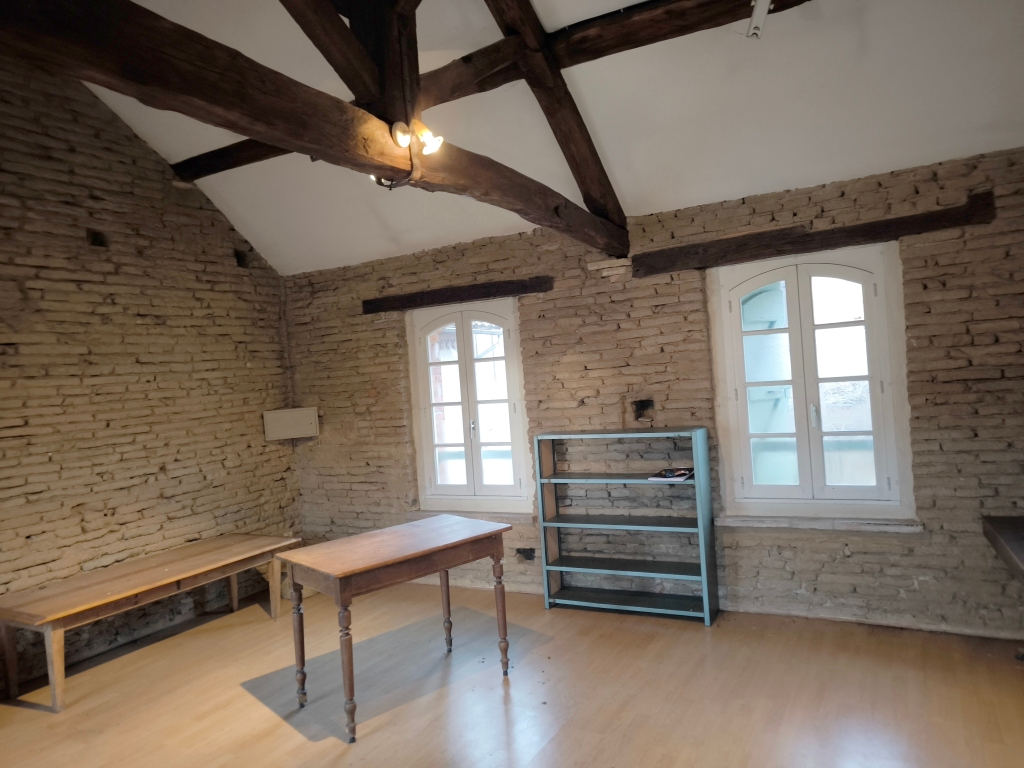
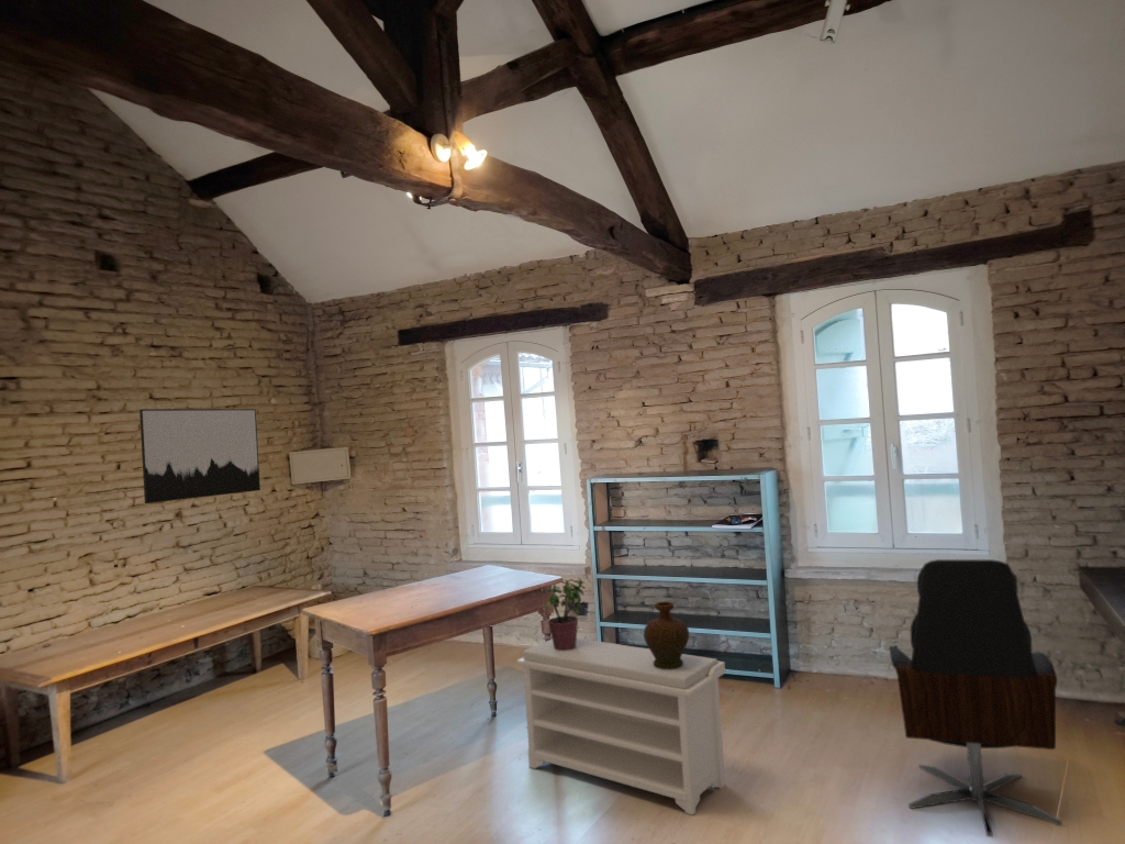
+ wall art (203, 453)
+ decorative vase (666, 633)
+ bench (619, 714)
+ potted plant (564, 613)
+ office chair (968, 674)
